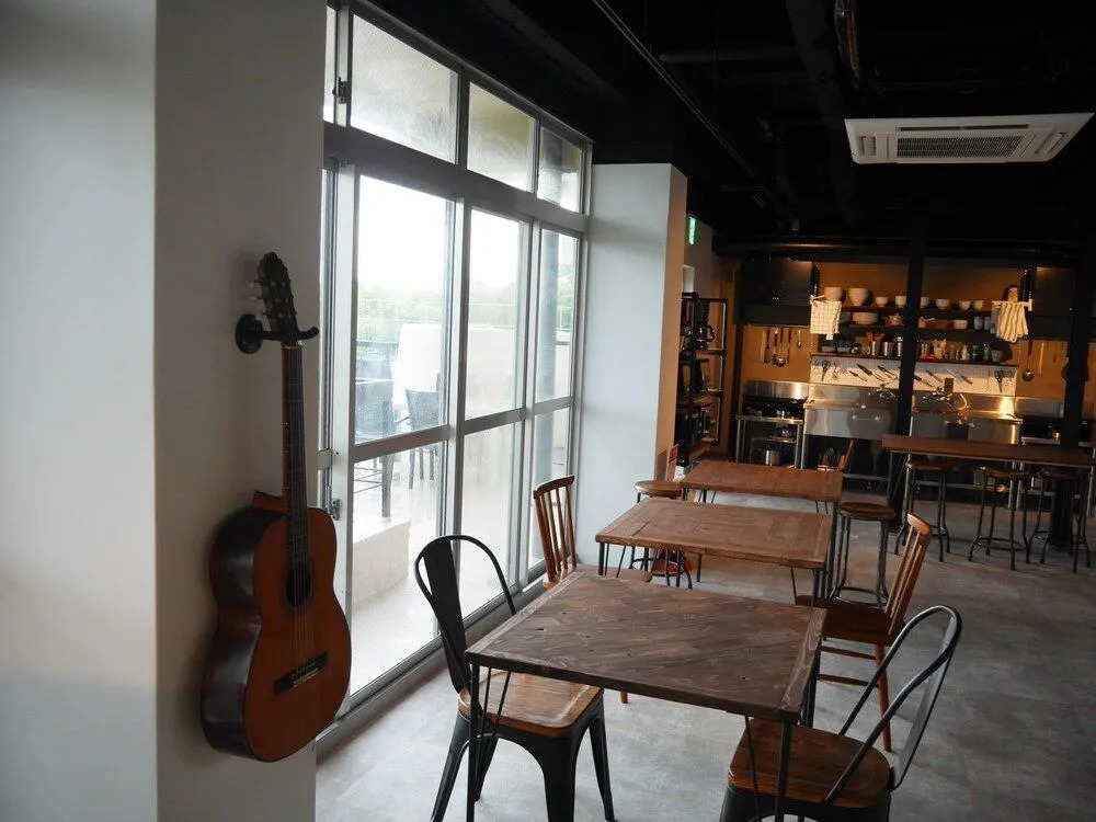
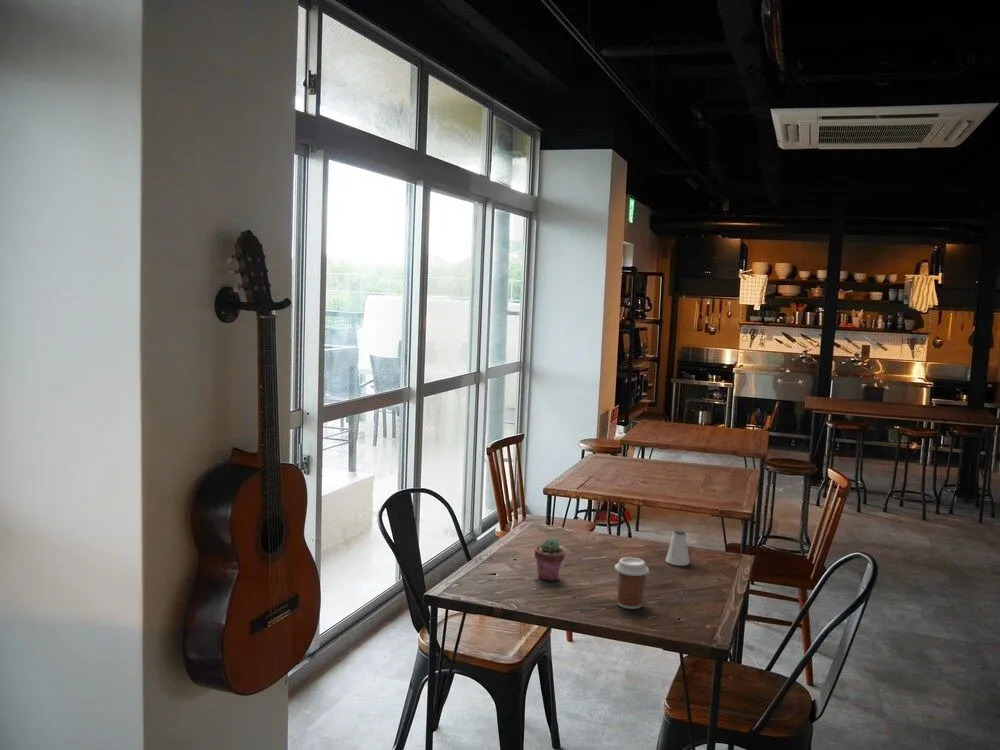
+ saltshaker (678, 546)
+ coffee cup (630, 582)
+ potted succulent (549, 557)
